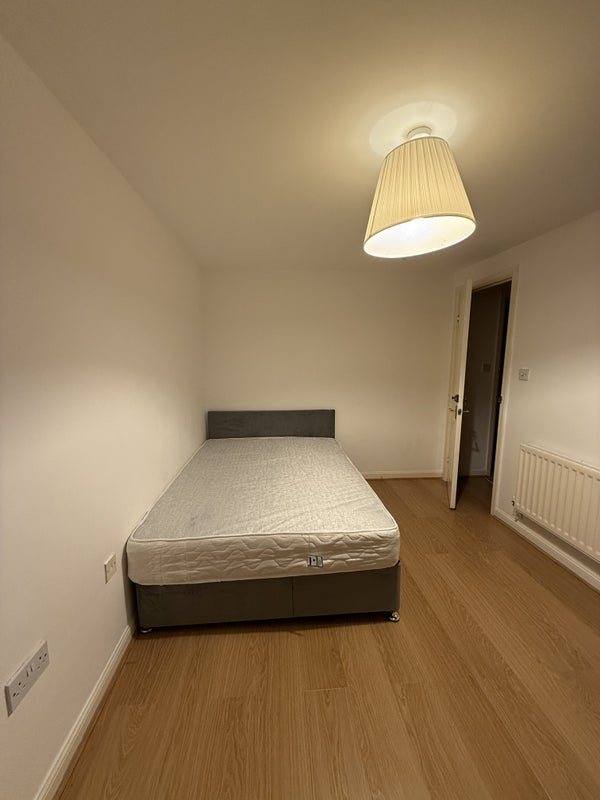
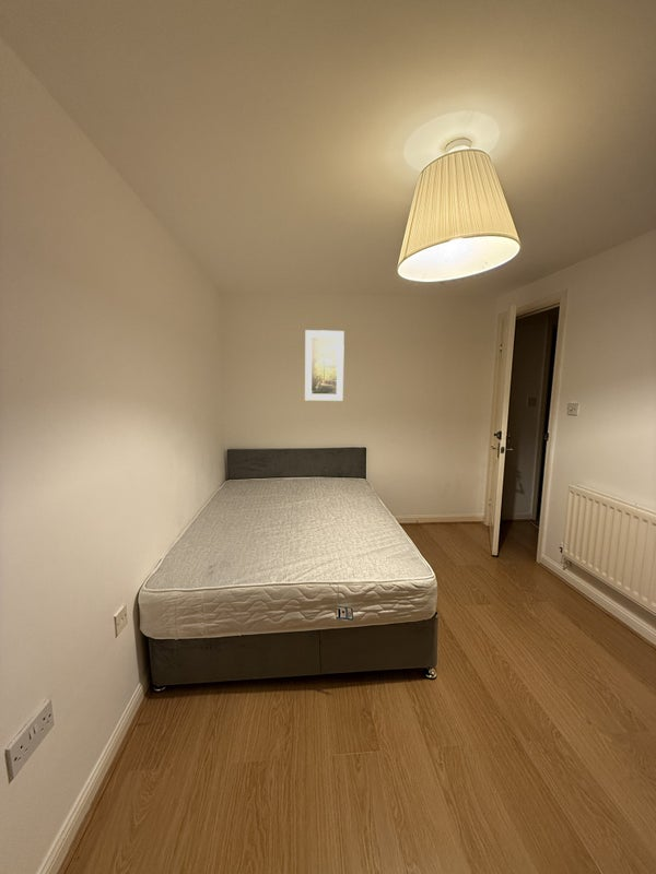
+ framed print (324, 366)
